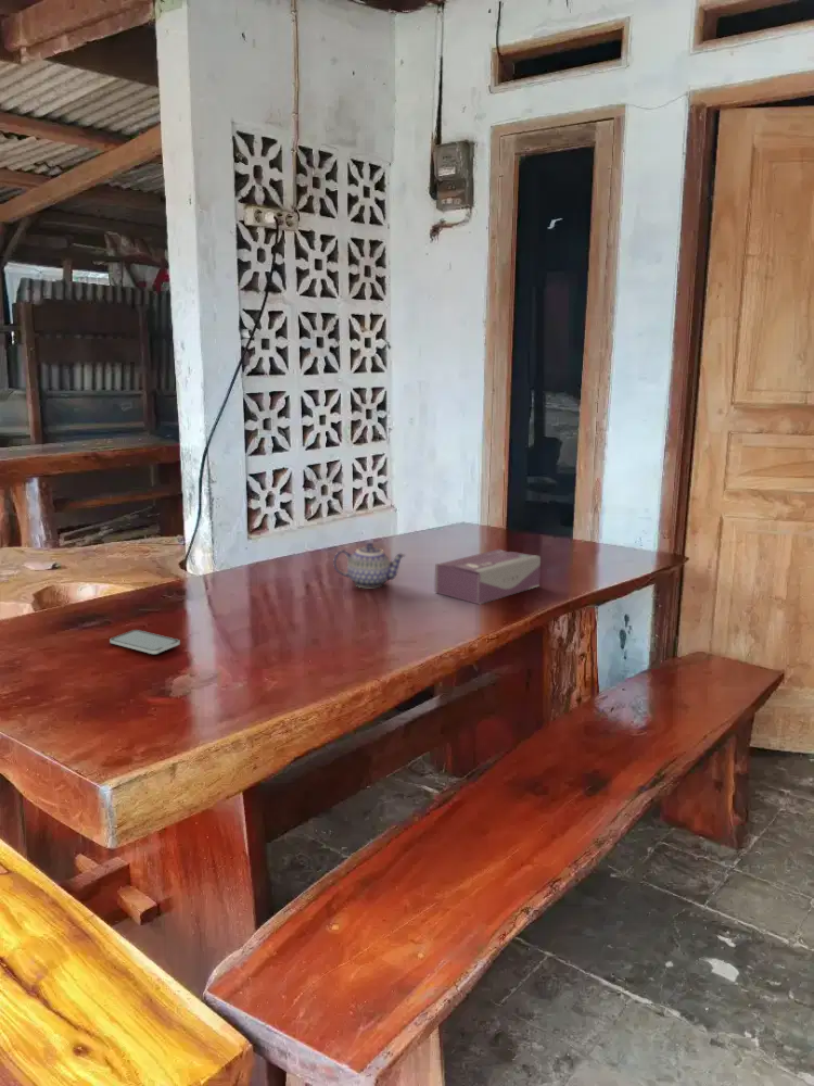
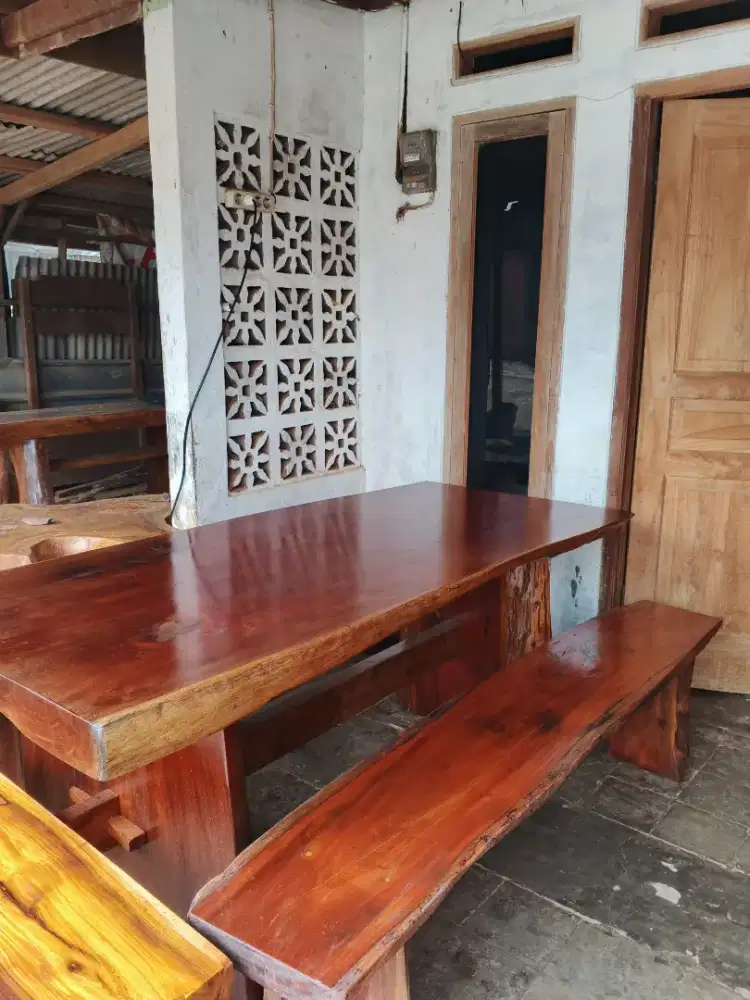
- smartphone (144, 641)
- teapot (369, 564)
- tissue box (487, 573)
